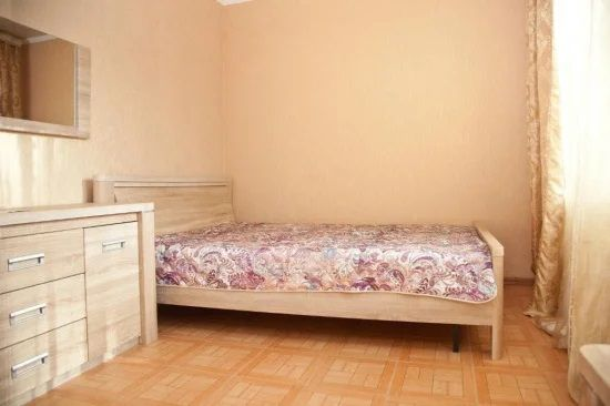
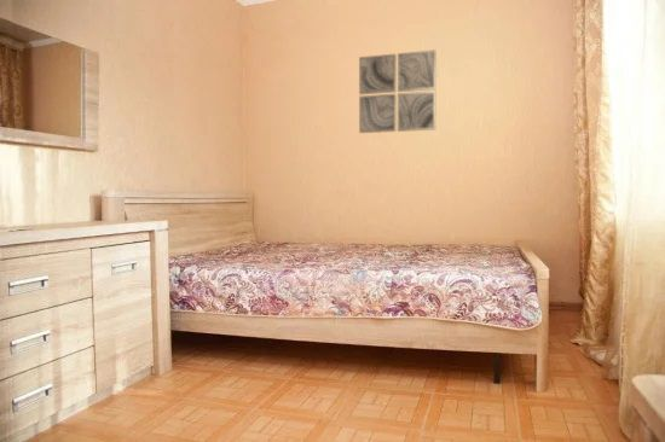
+ wall art (398, 93)
